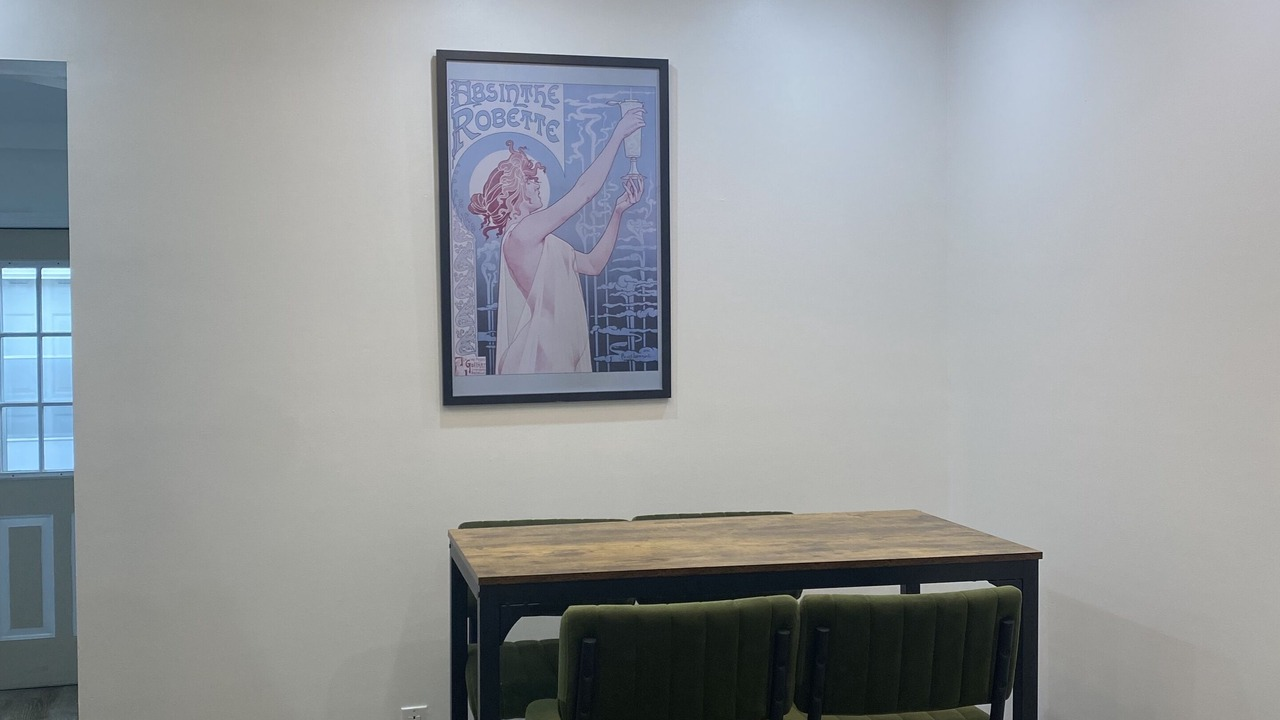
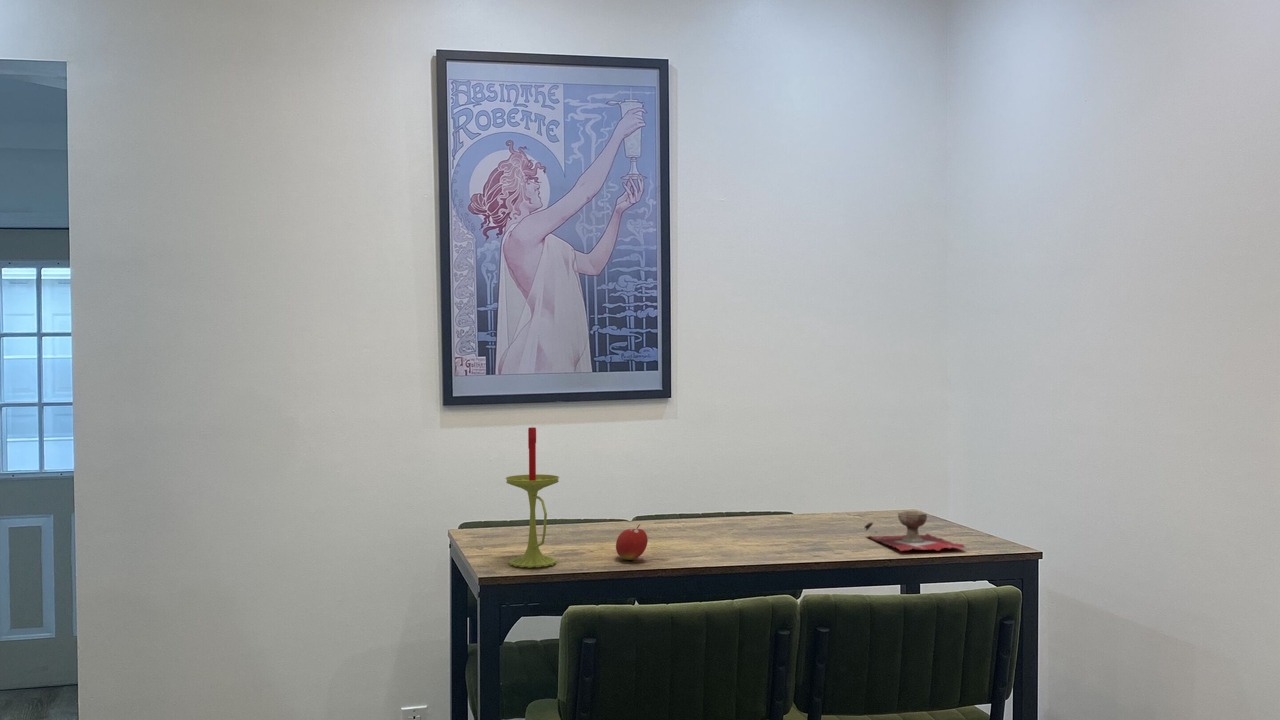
+ fruit (631, 542)
+ candle (533, 493)
+ decorative bowl (913, 528)
